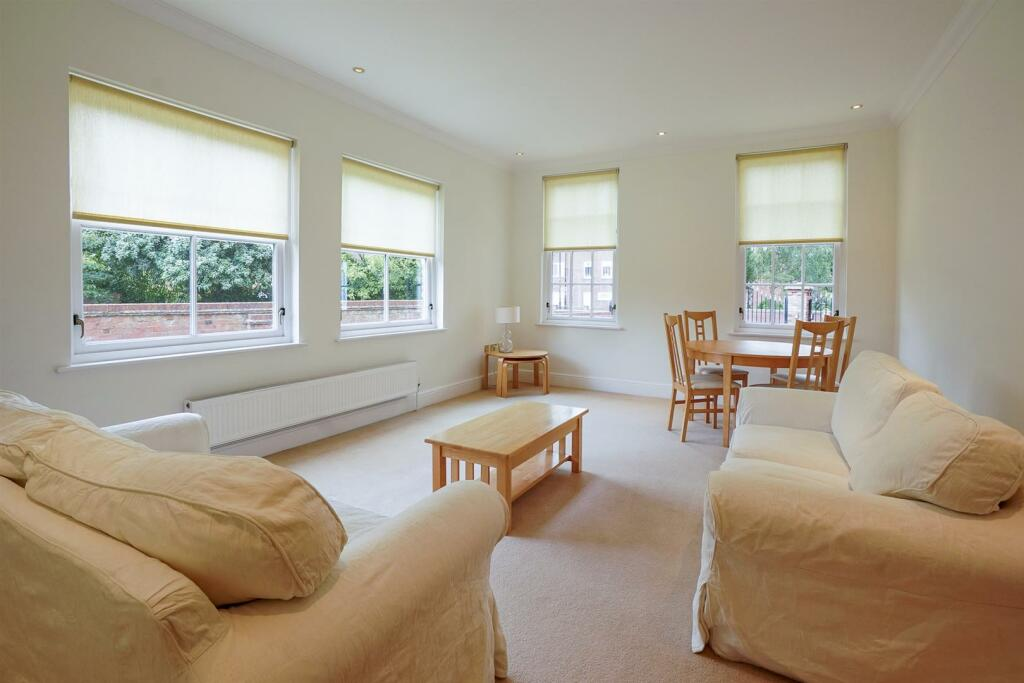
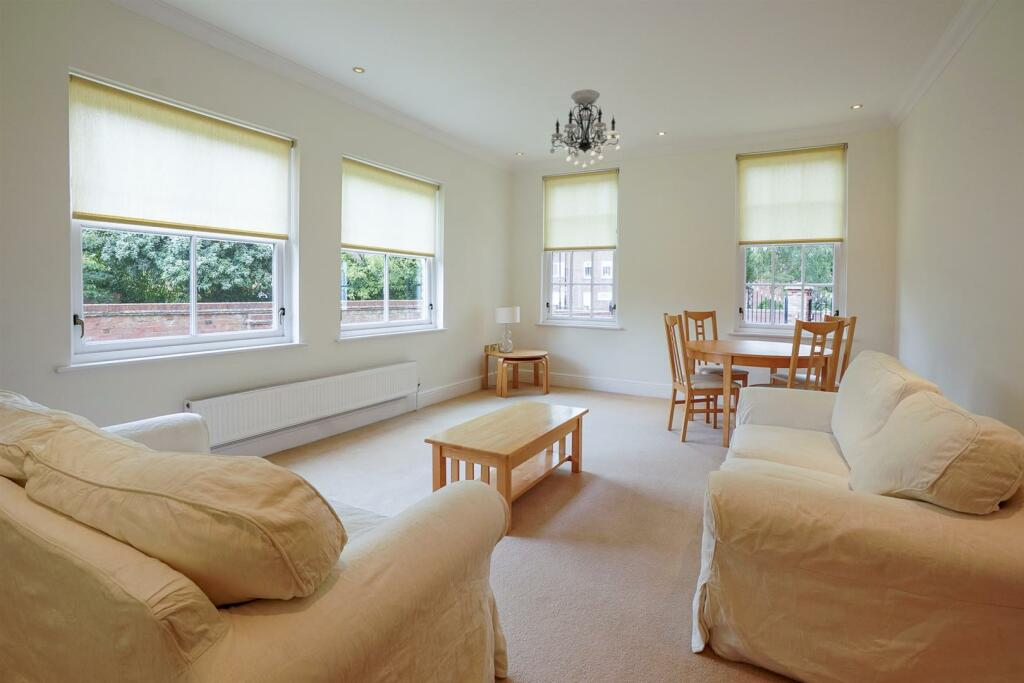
+ chandelier (585, 132)
